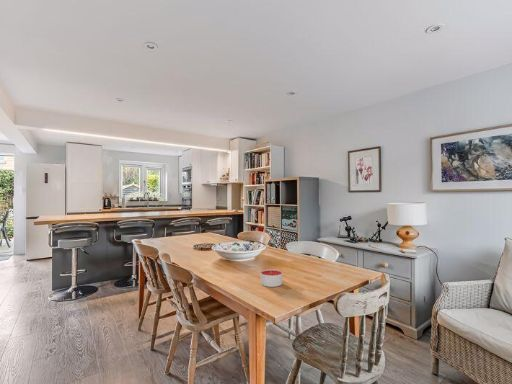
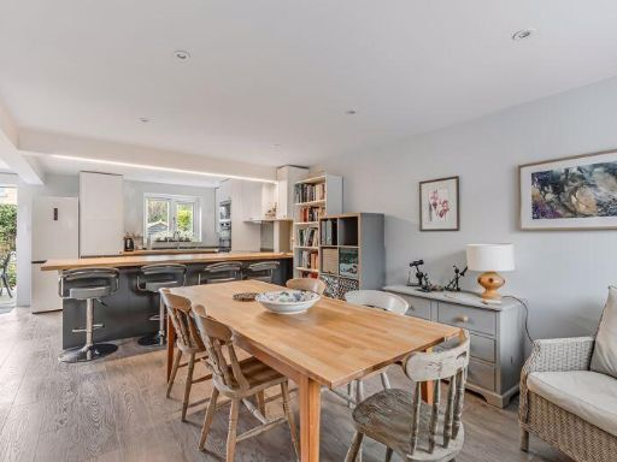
- candle (271, 277)
